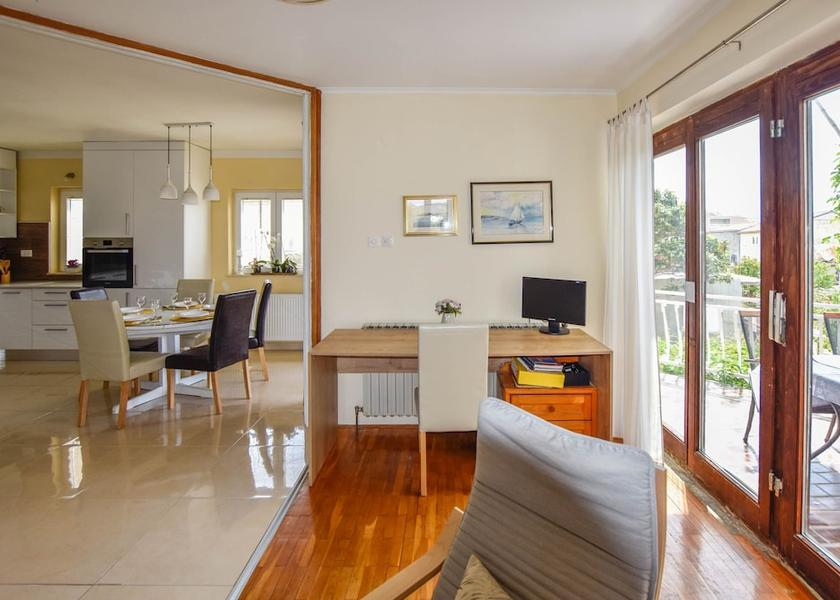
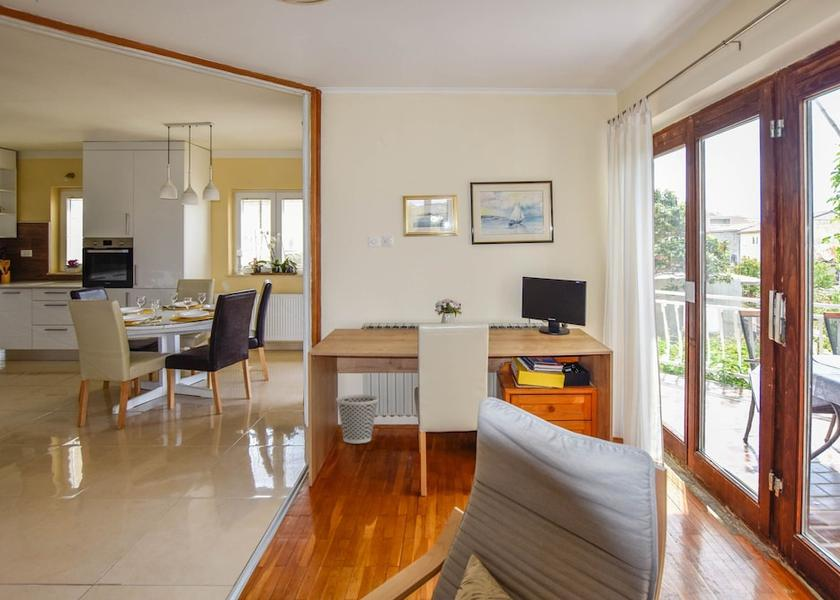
+ wastebasket (357, 419)
